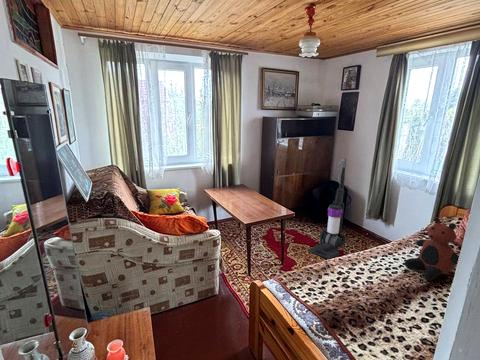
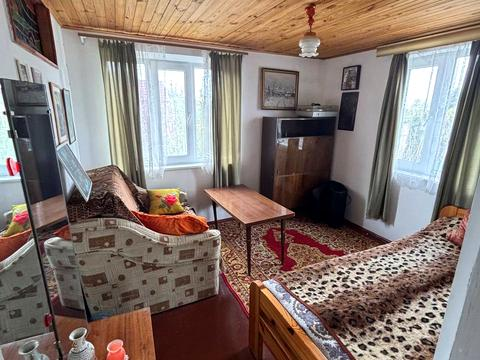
- teddy bear (433, 246)
- vacuum cleaner (333, 207)
